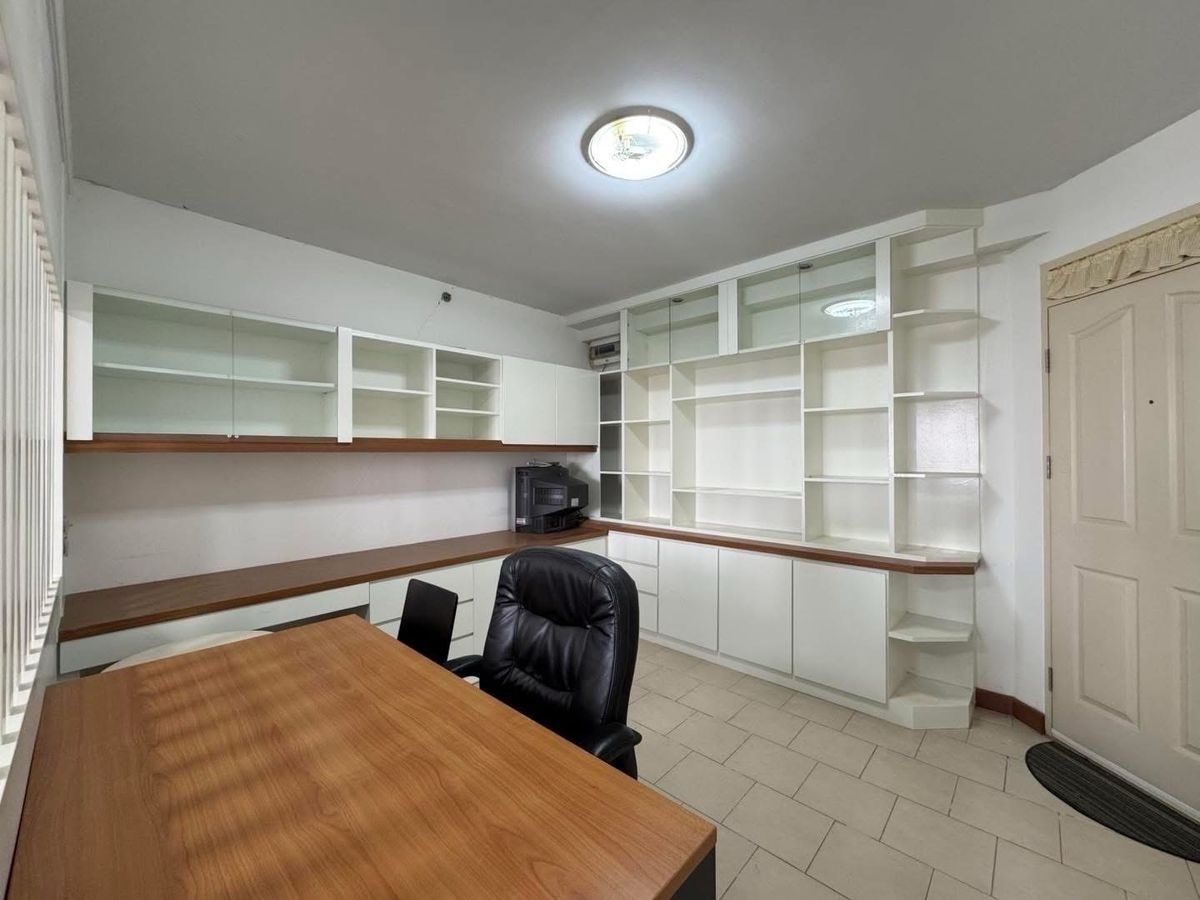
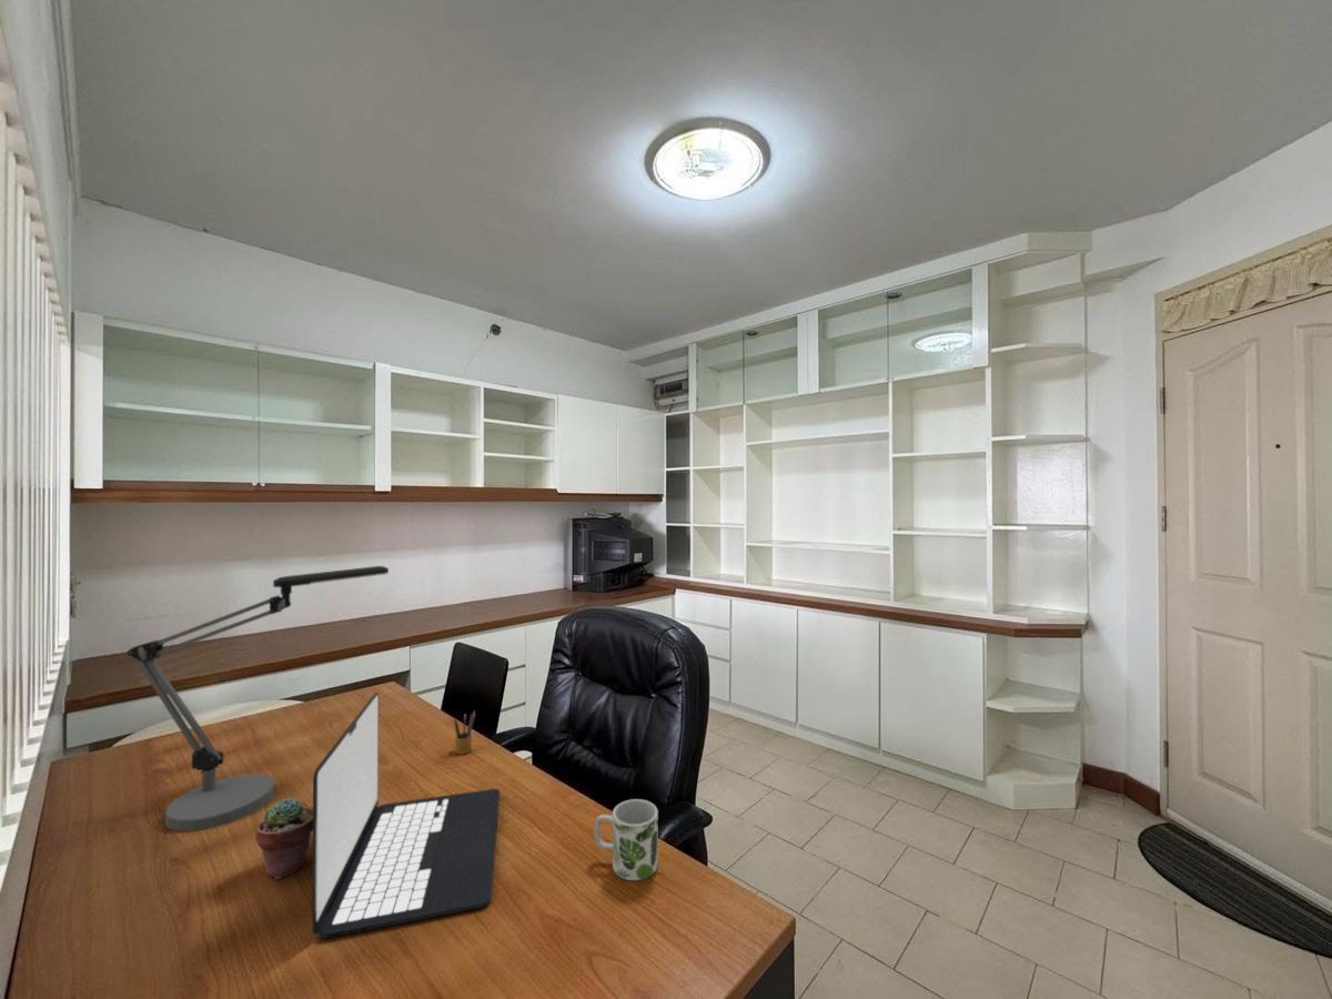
+ pencil box (463, 733)
+ desk lamp (252, 620)
+ laptop (425, 798)
+ mug (625, 836)
+ potted succulent (286, 833)
